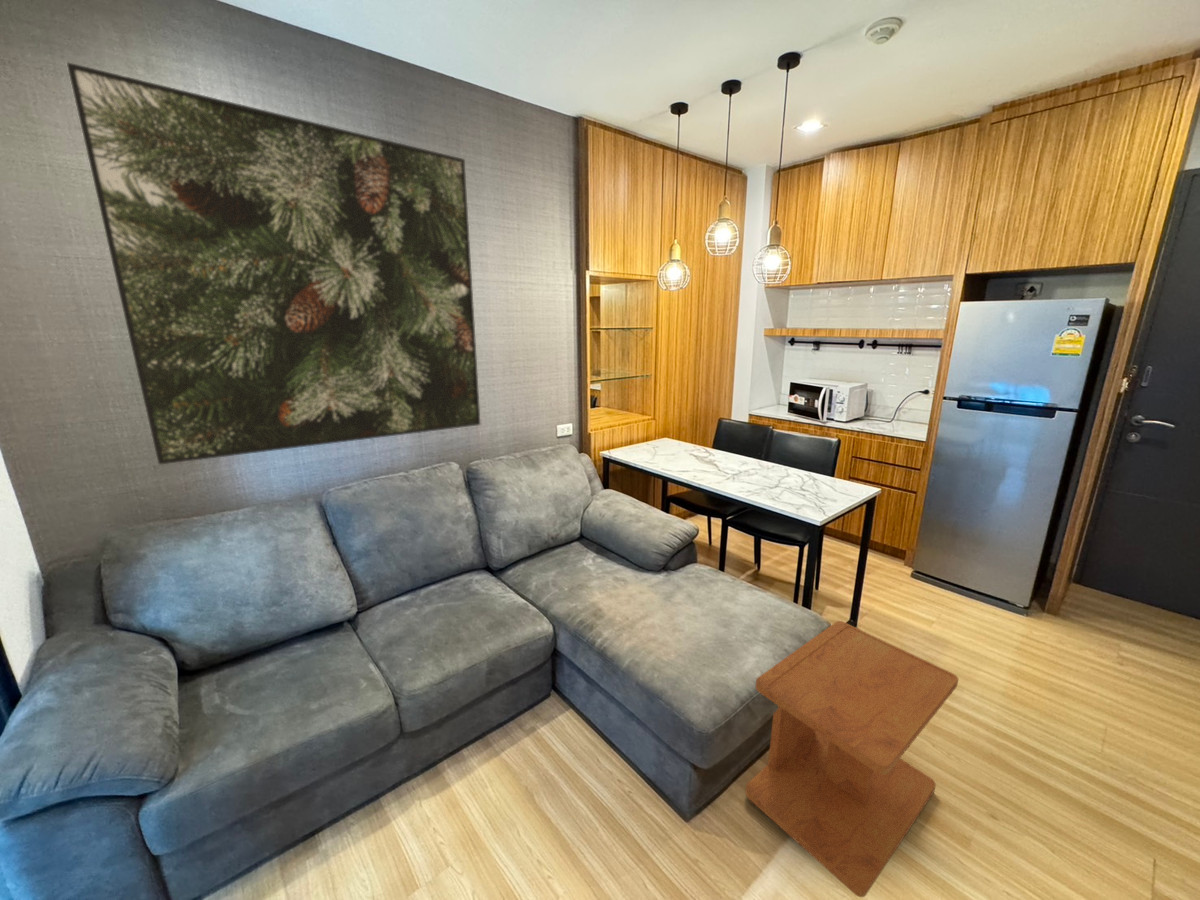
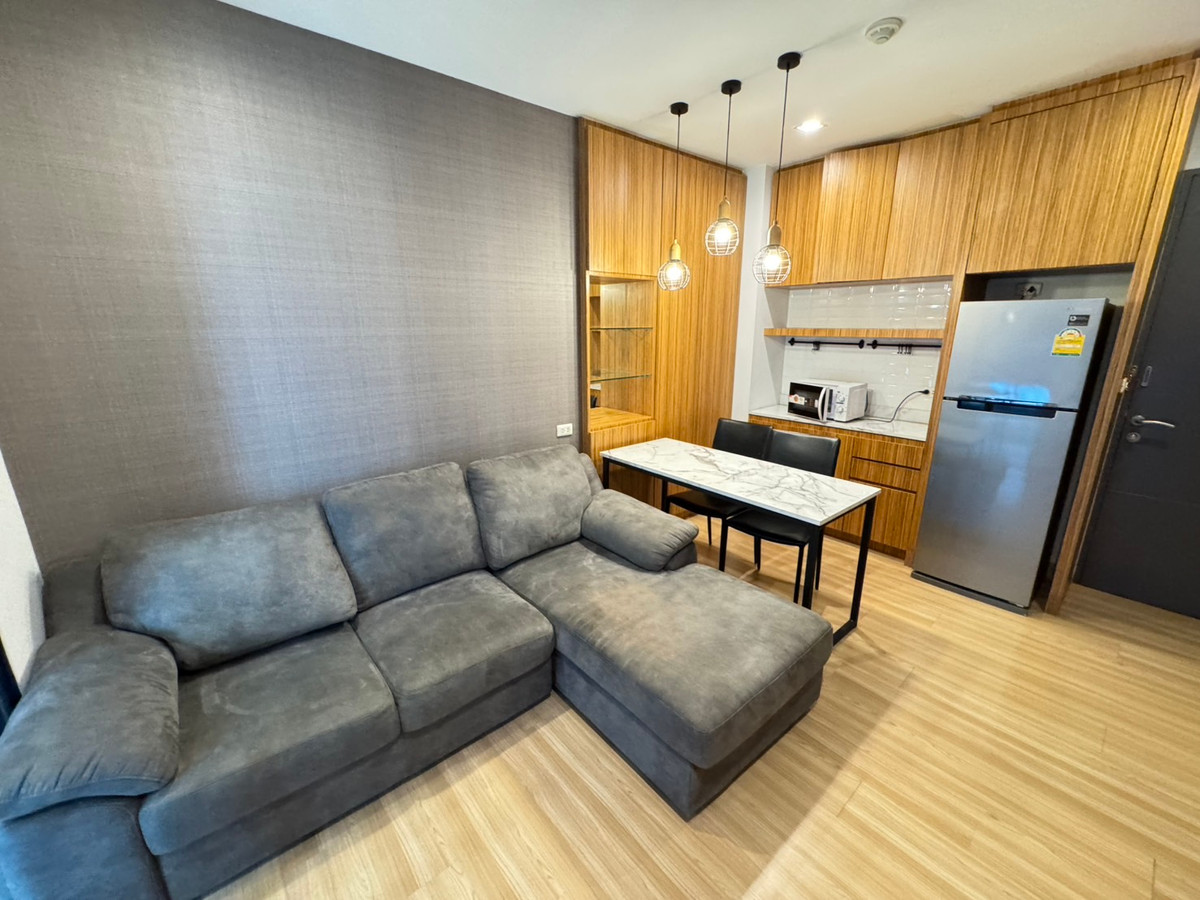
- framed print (329, 293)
- side table (848, 738)
